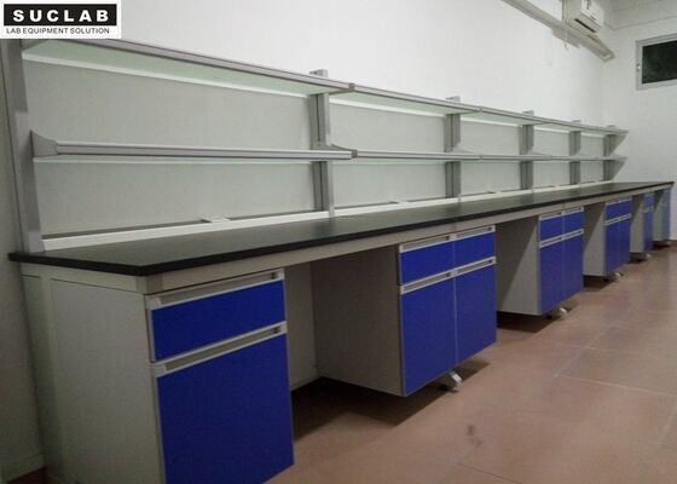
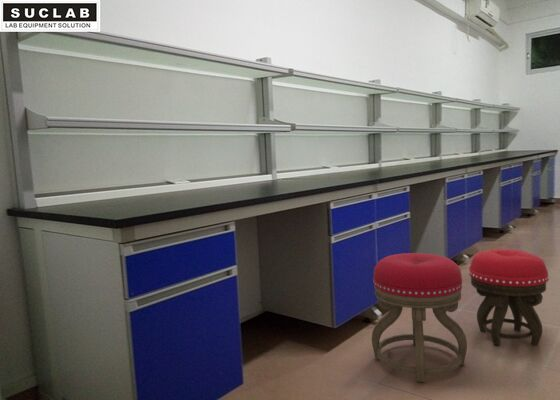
+ stool (507, 295)
+ stool (417, 310)
